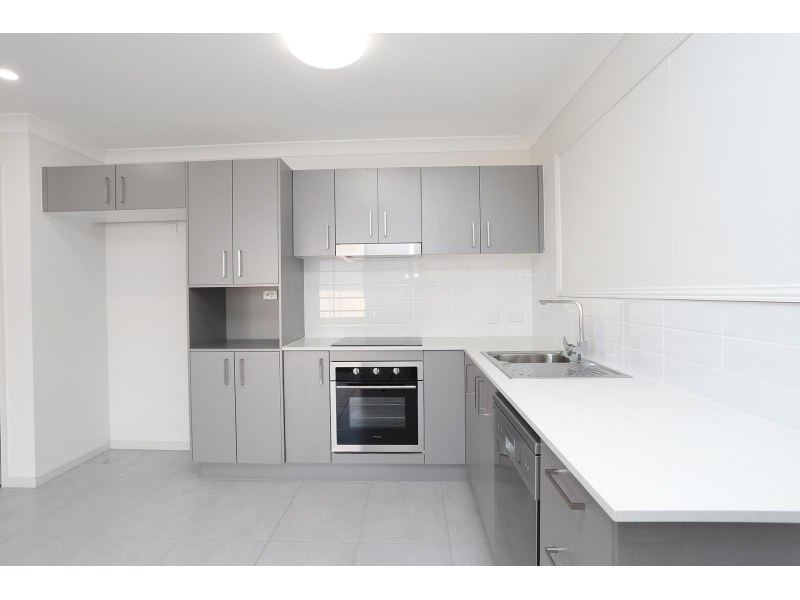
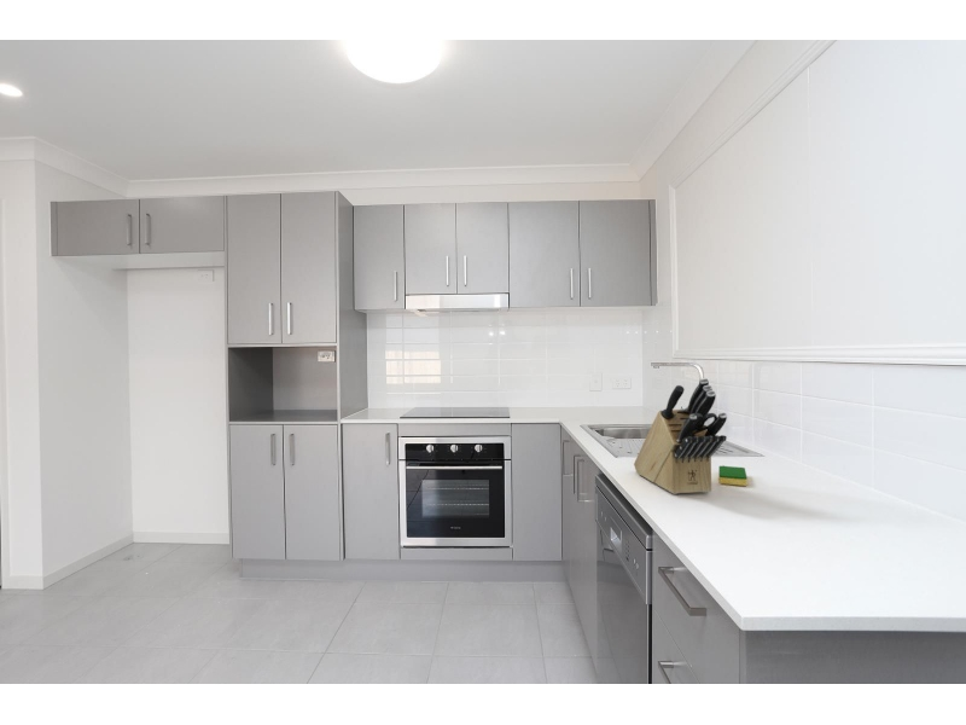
+ knife block (676, 431)
+ dish sponge (732, 475)
